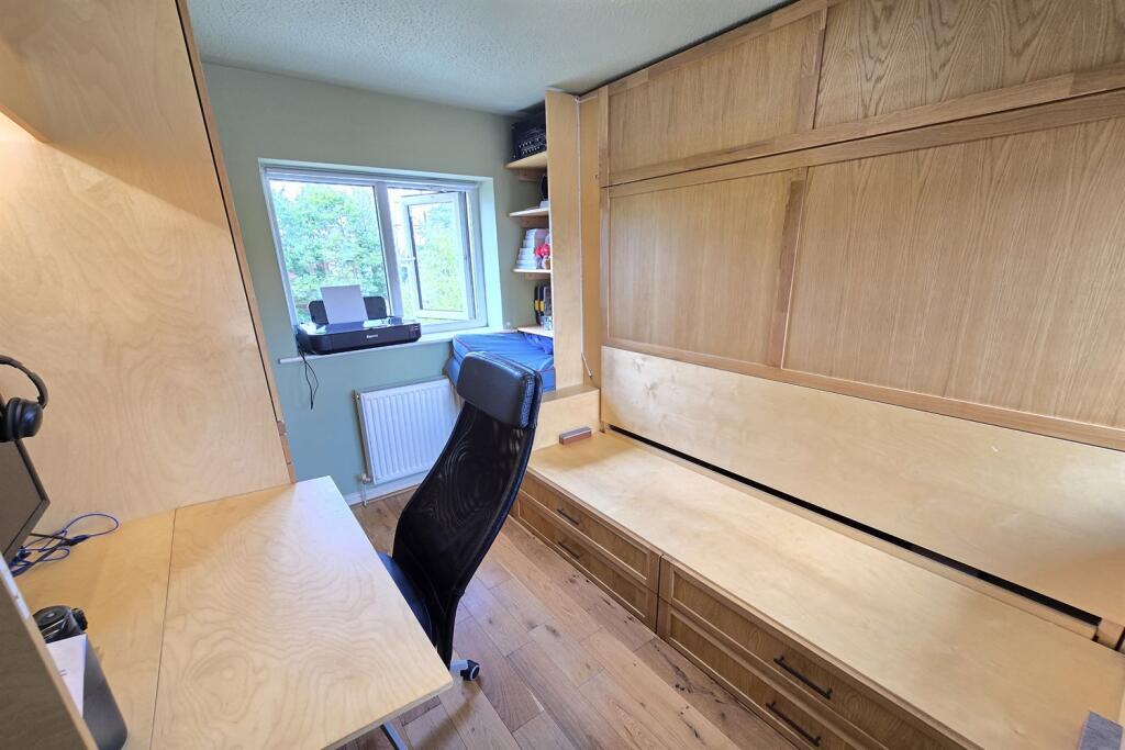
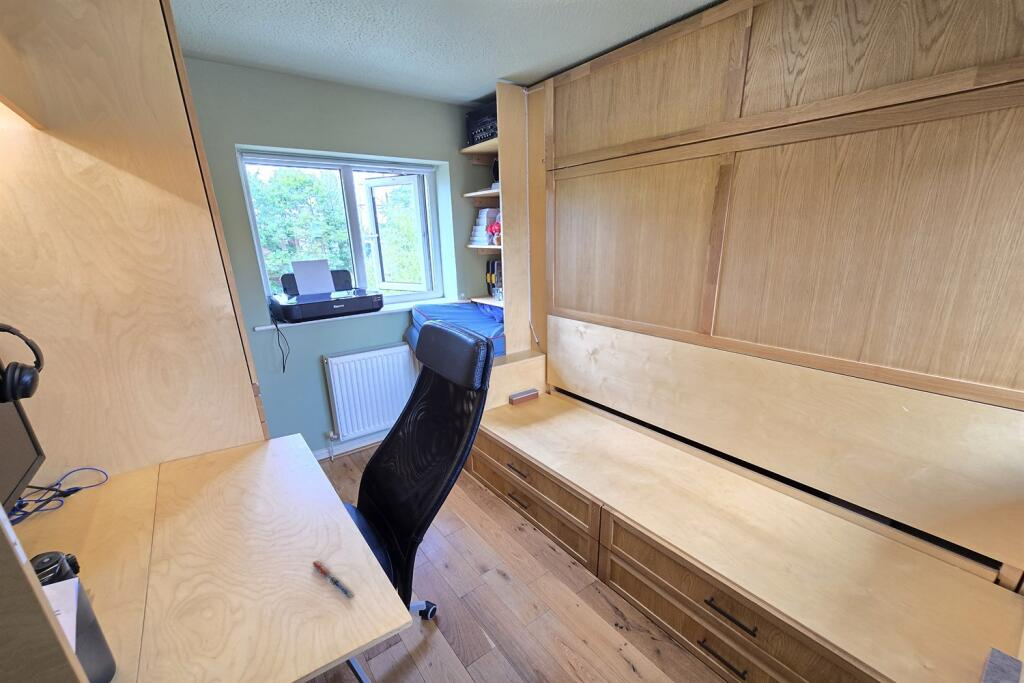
+ pen (331, 578)
